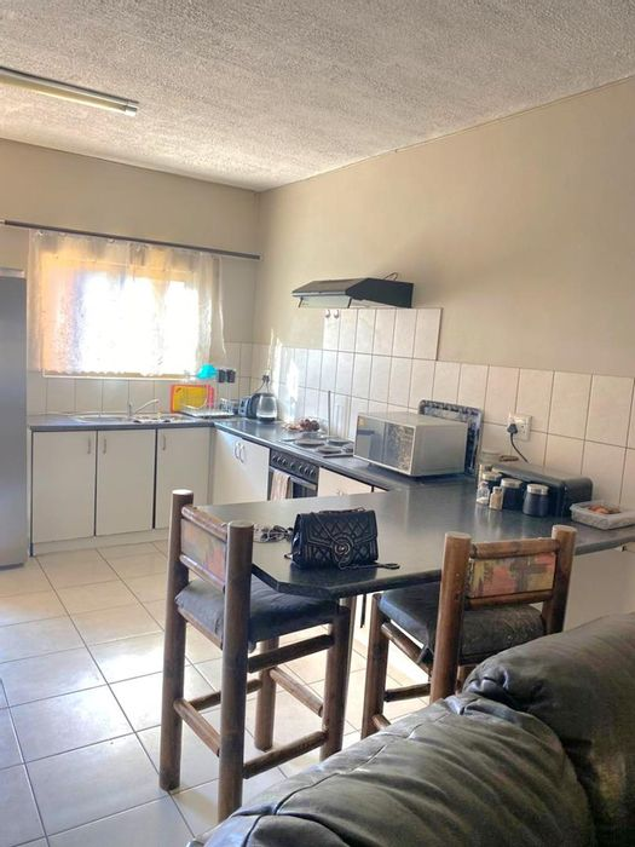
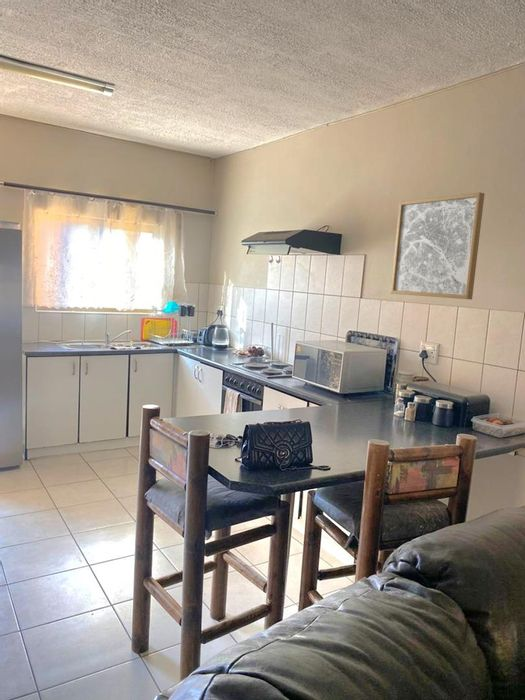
+ wall art (433, 247)
